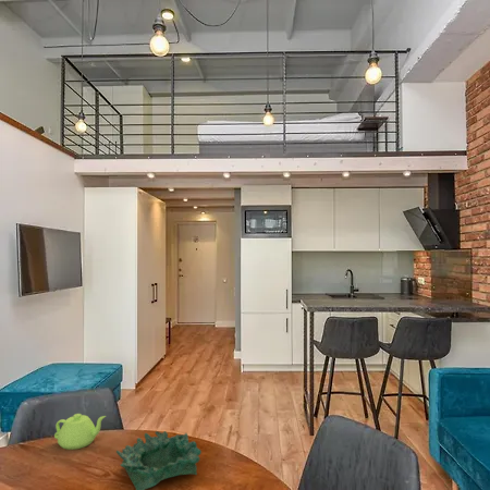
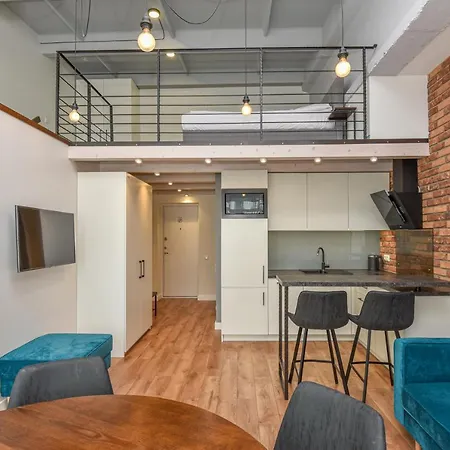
- teapot (79, 428)
- decorative bowl (158, 458)
